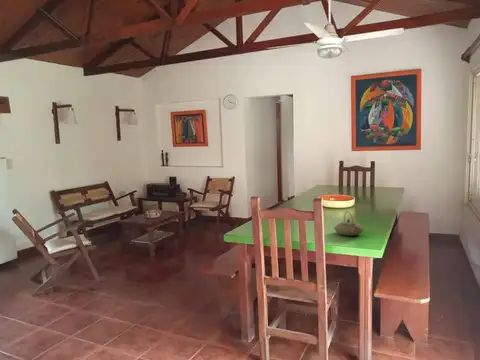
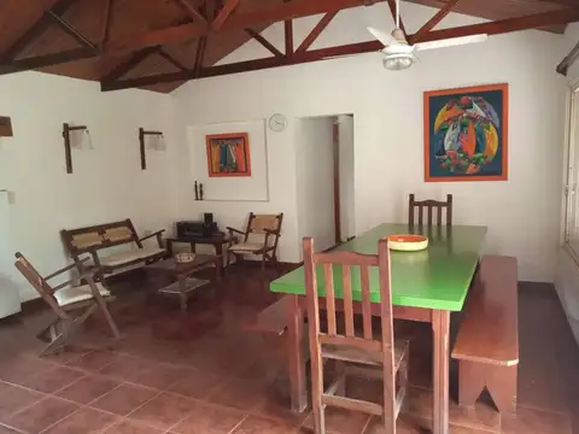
- teapot (349, 222)
